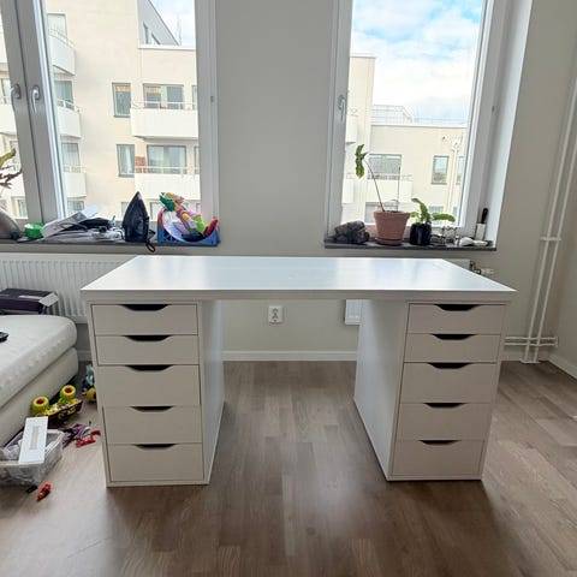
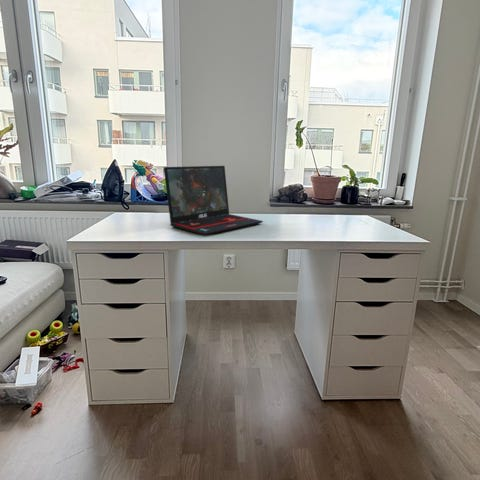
+ laptop (215, 196)
